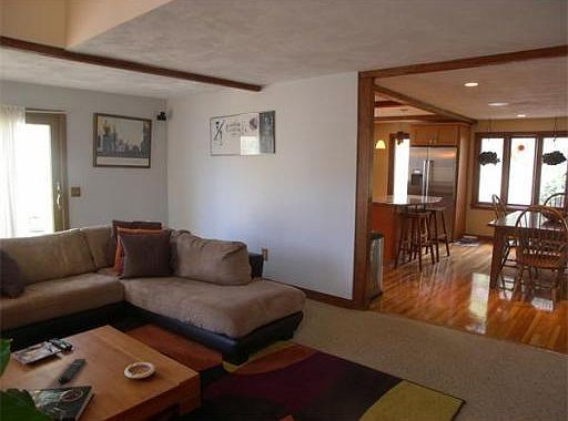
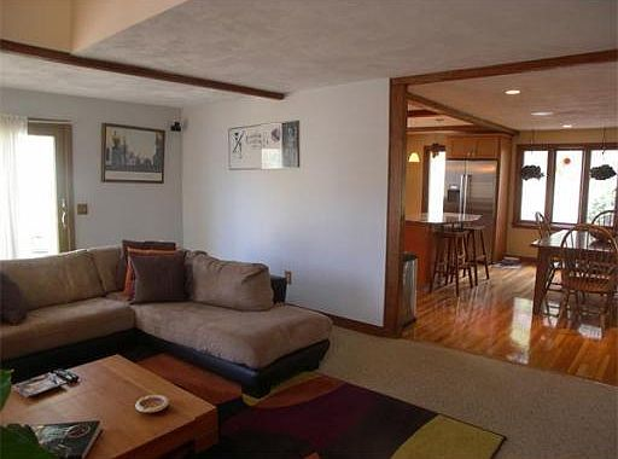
- remote control (72, 370)
